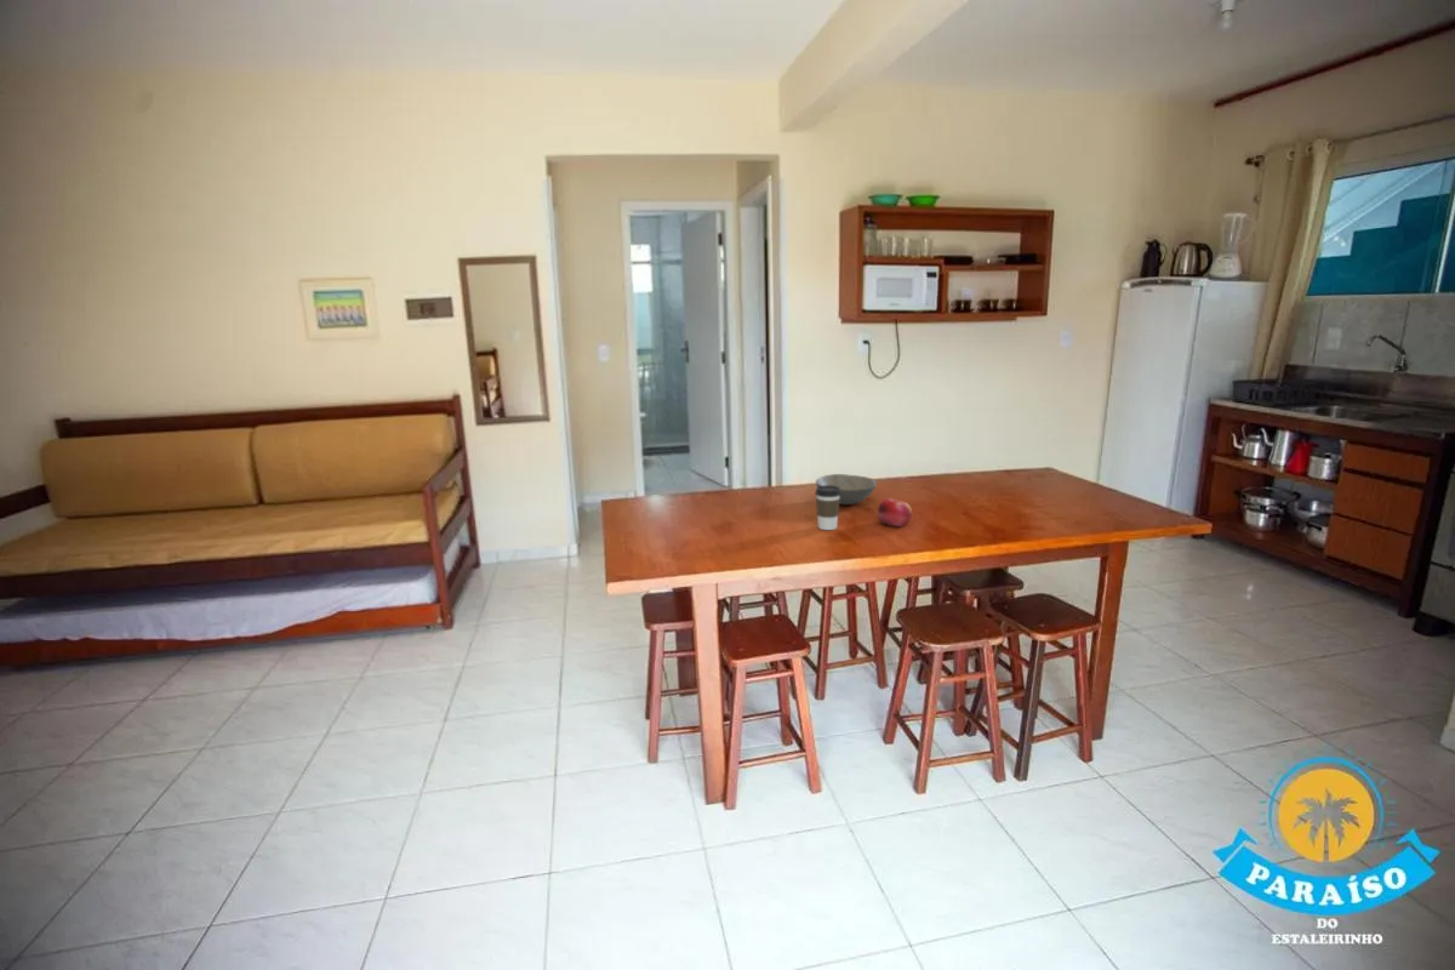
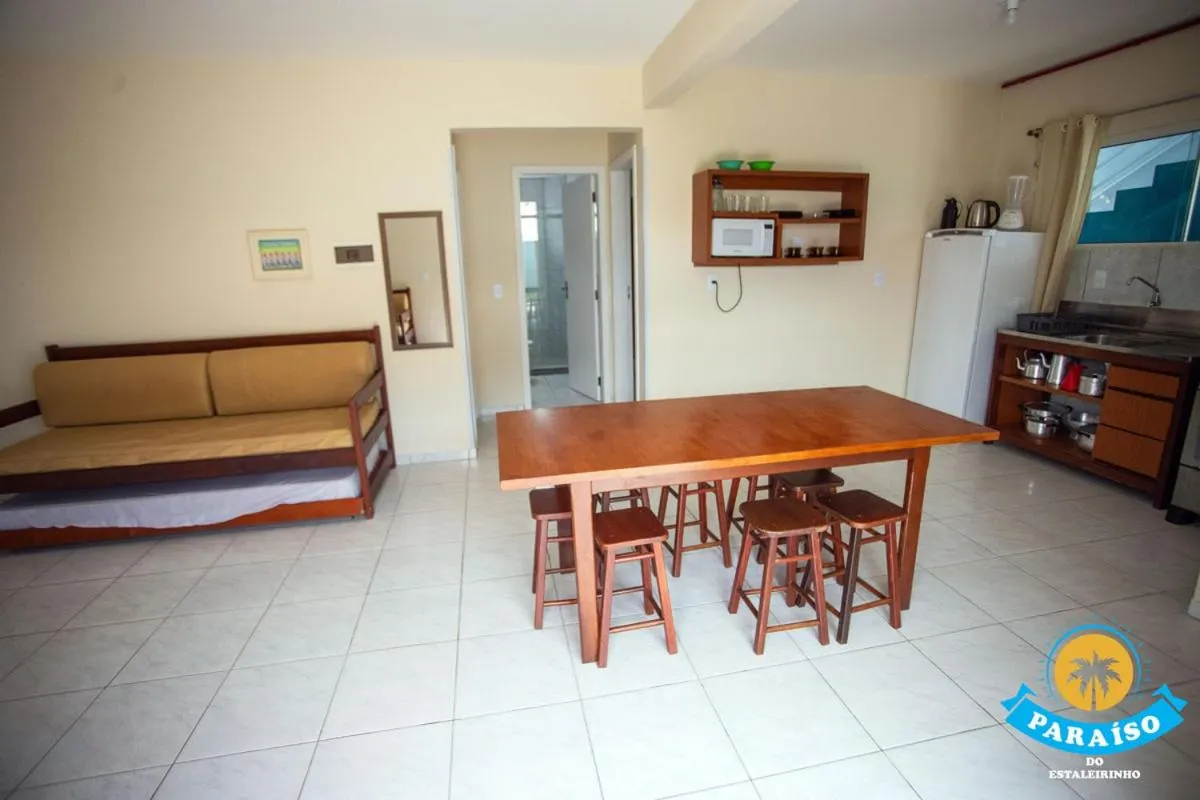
- coffee cup (827, 507)
- soup bowl (845, 491)
- fruit (892, 510)
